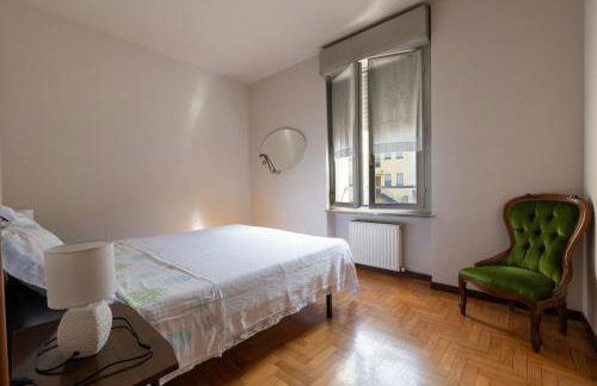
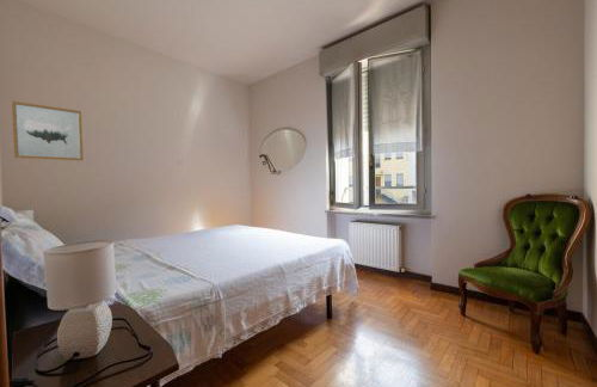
+ wall art (49, 133)
